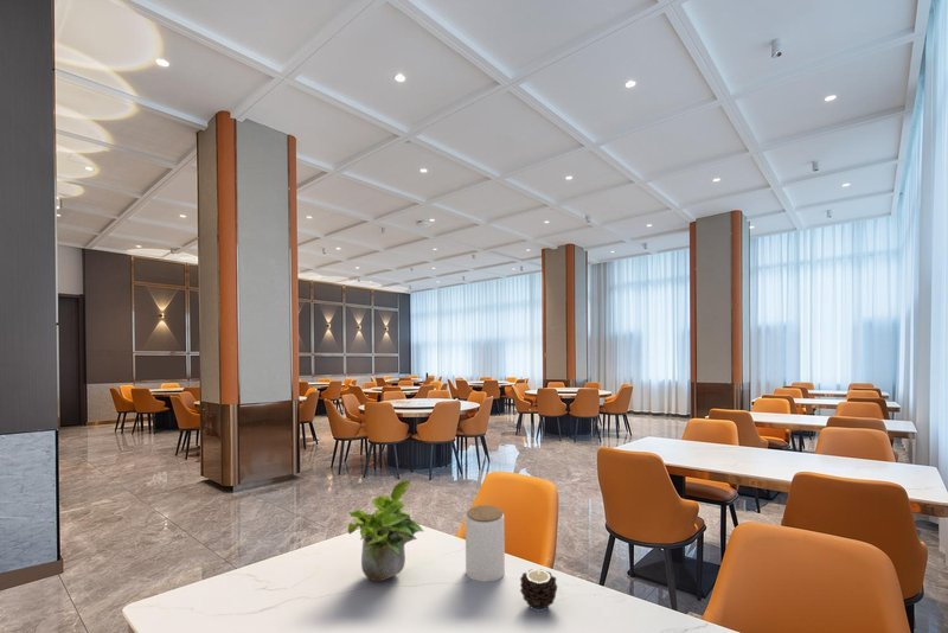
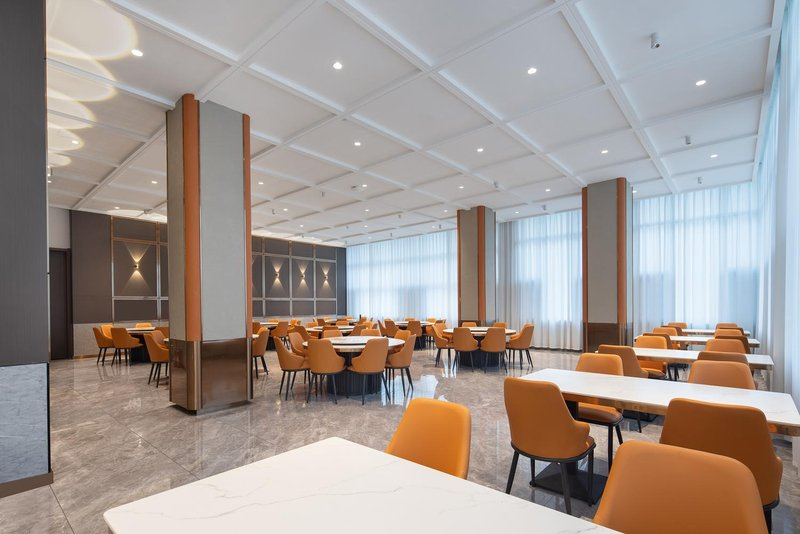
- candle (538, 587)
- potted plant (387, 535)
- jar (485, 542)
